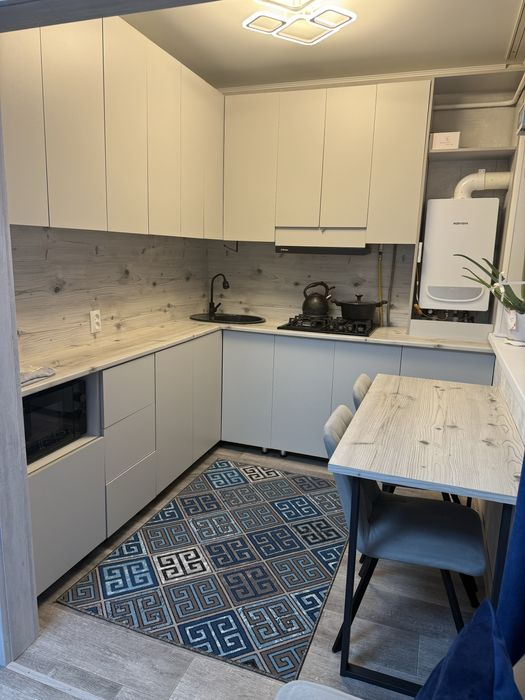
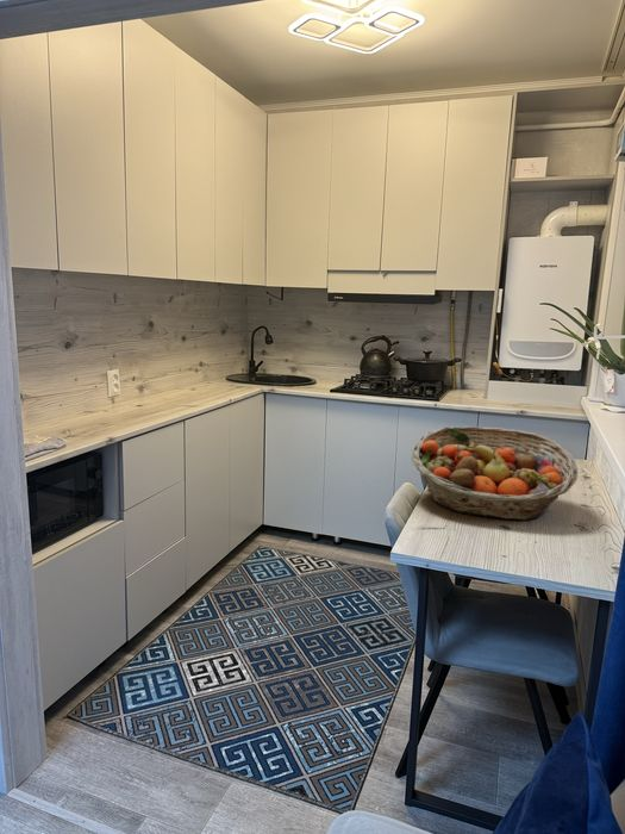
+ fruit basket (490, 469)
